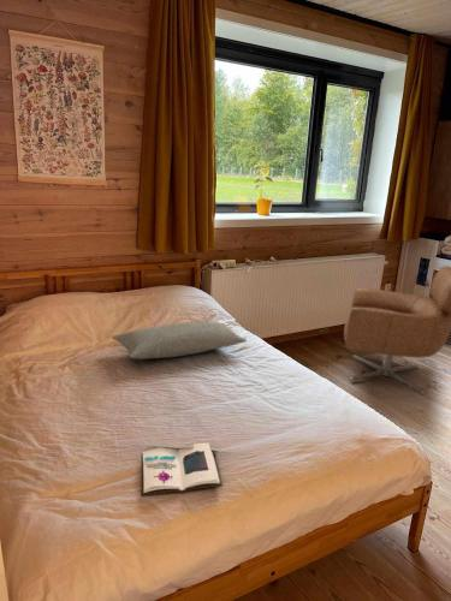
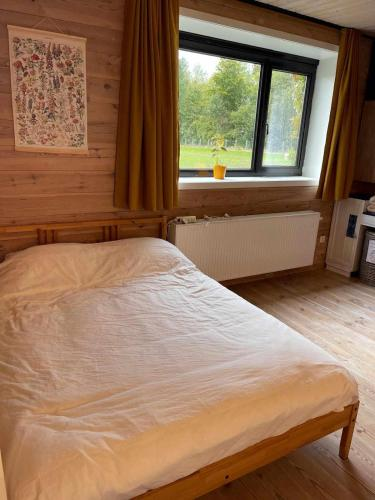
- pillow (179, 339)
- chair (397, 322)
- book (179, 466)
